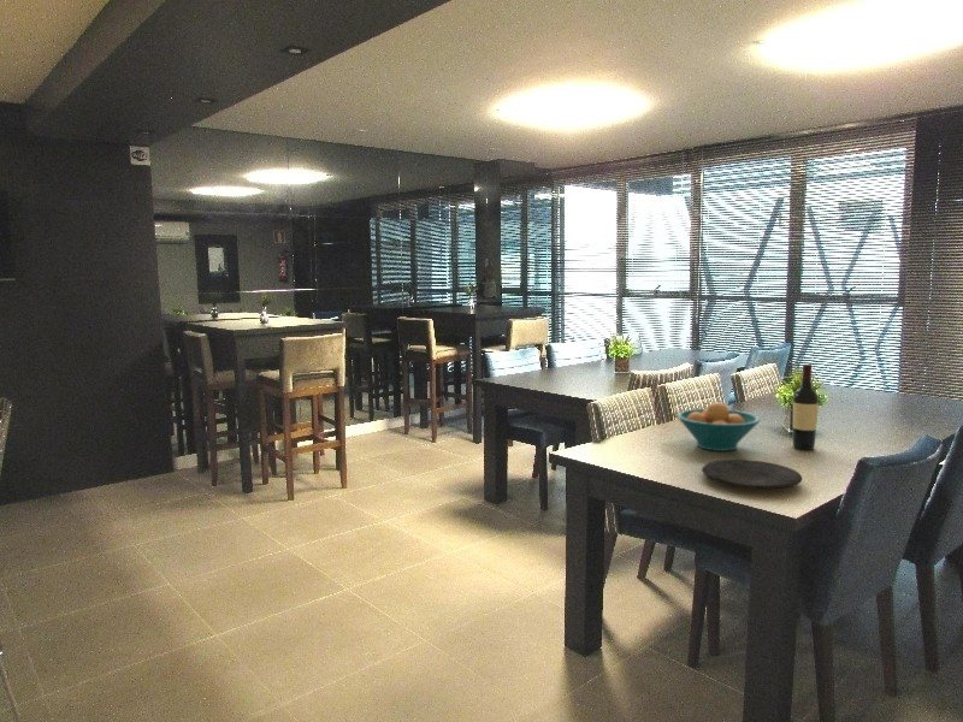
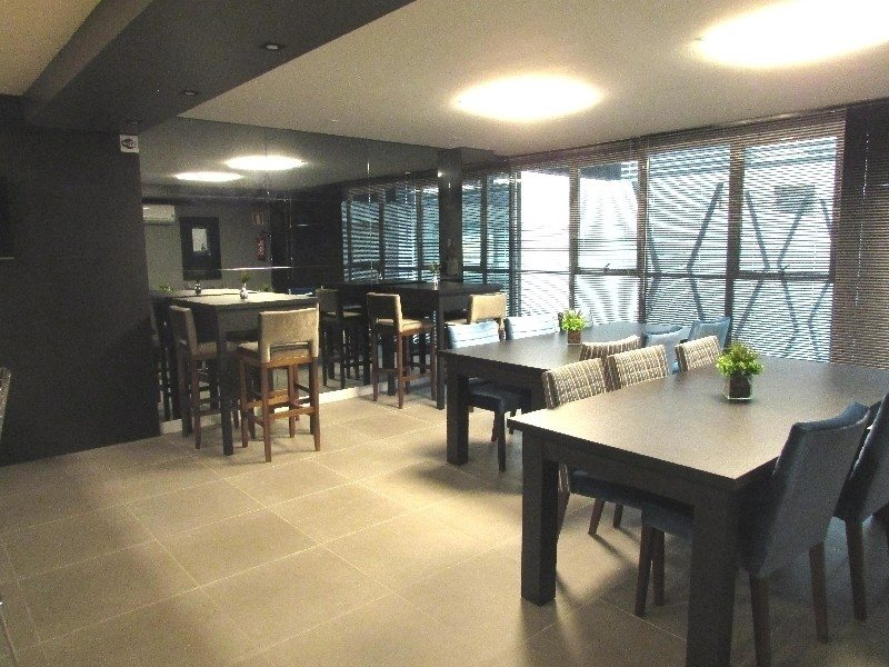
- fruit bowl (717, 424)
- wine bottle (805, 406)
- plate (750, 477)
